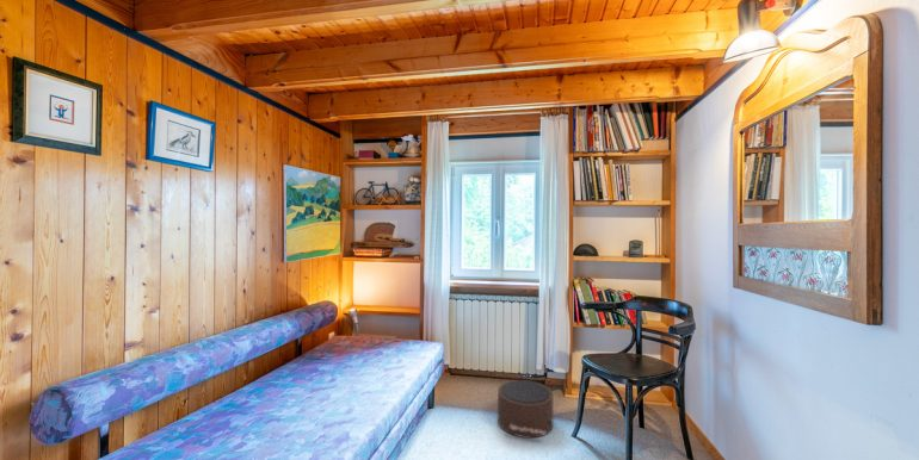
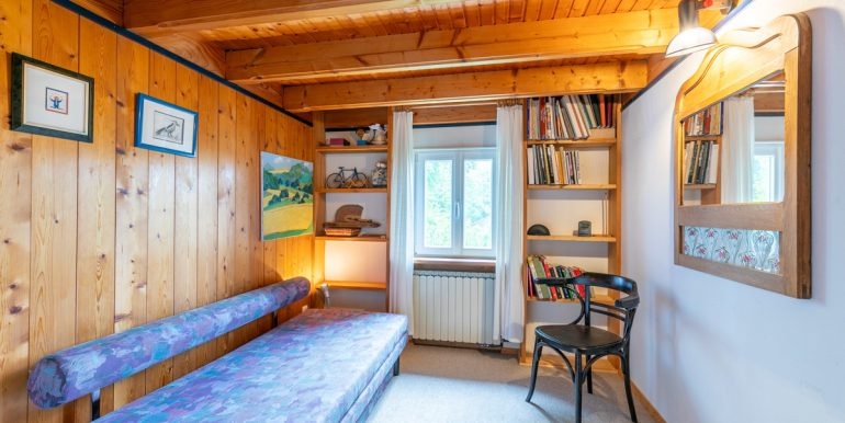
- pouf (529, 406)
